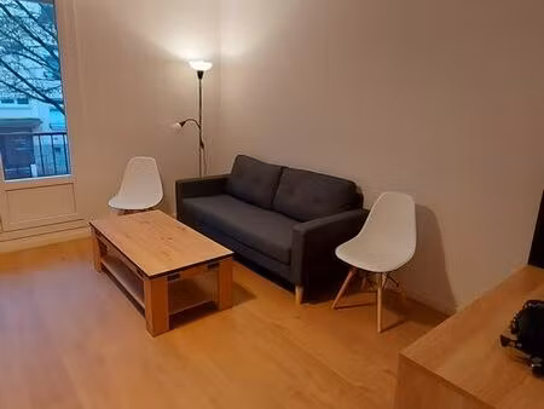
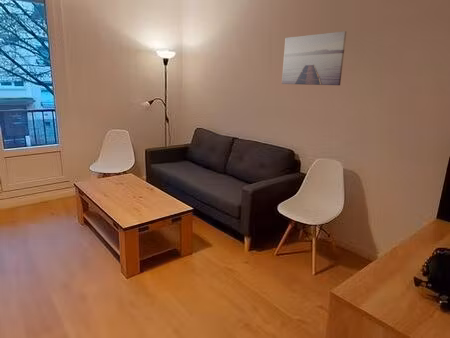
+ wall art (311, 60)
